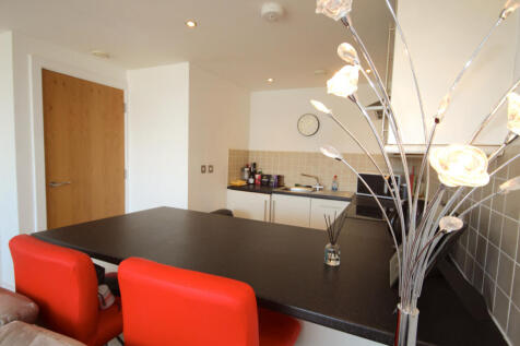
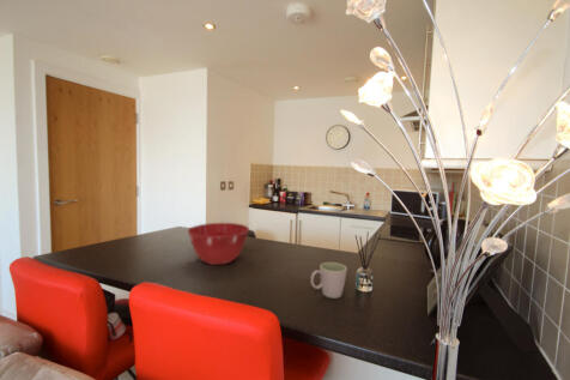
+ mixing bowl (218, 243)
+ mug (328, 281)
